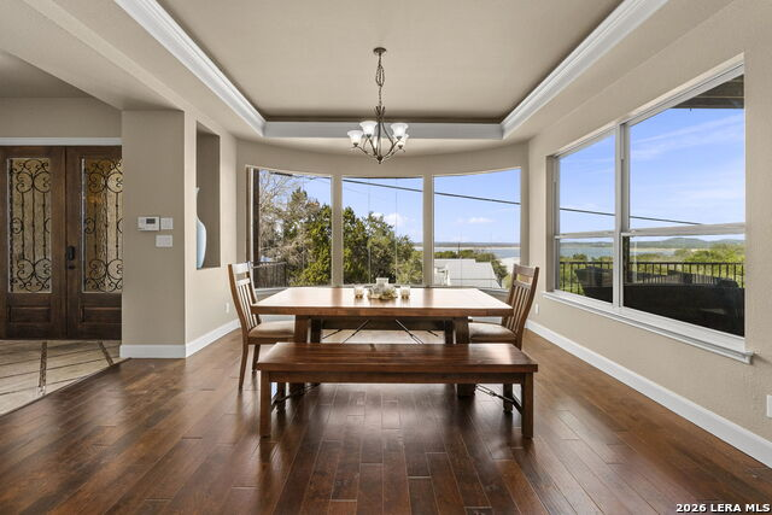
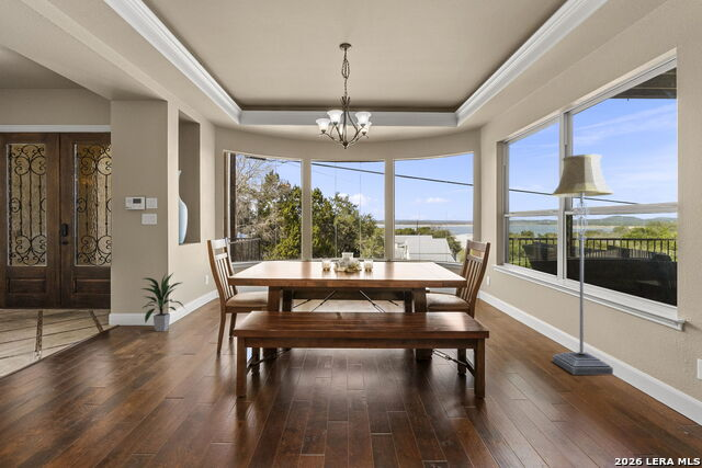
+ indoor plant (159, 300)
+ floor lamp (581, 262)
